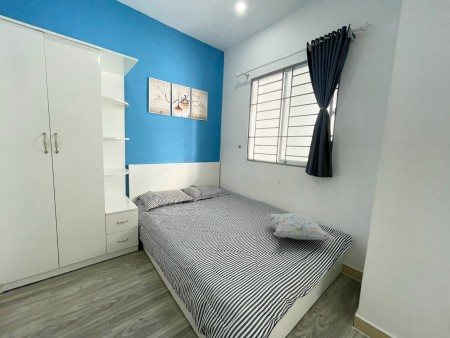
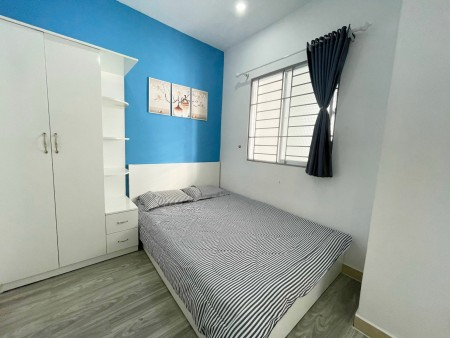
- decorative pillow (296, 225)
